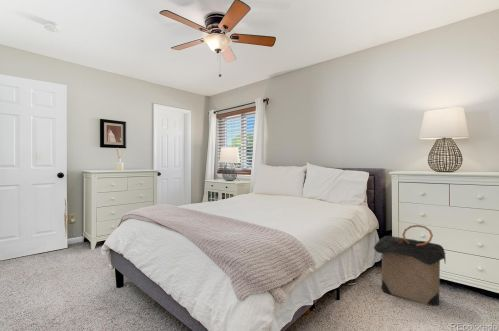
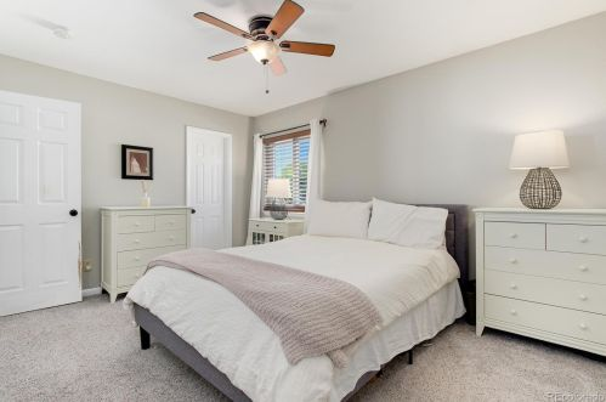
- laundry hamper (408, 260)
